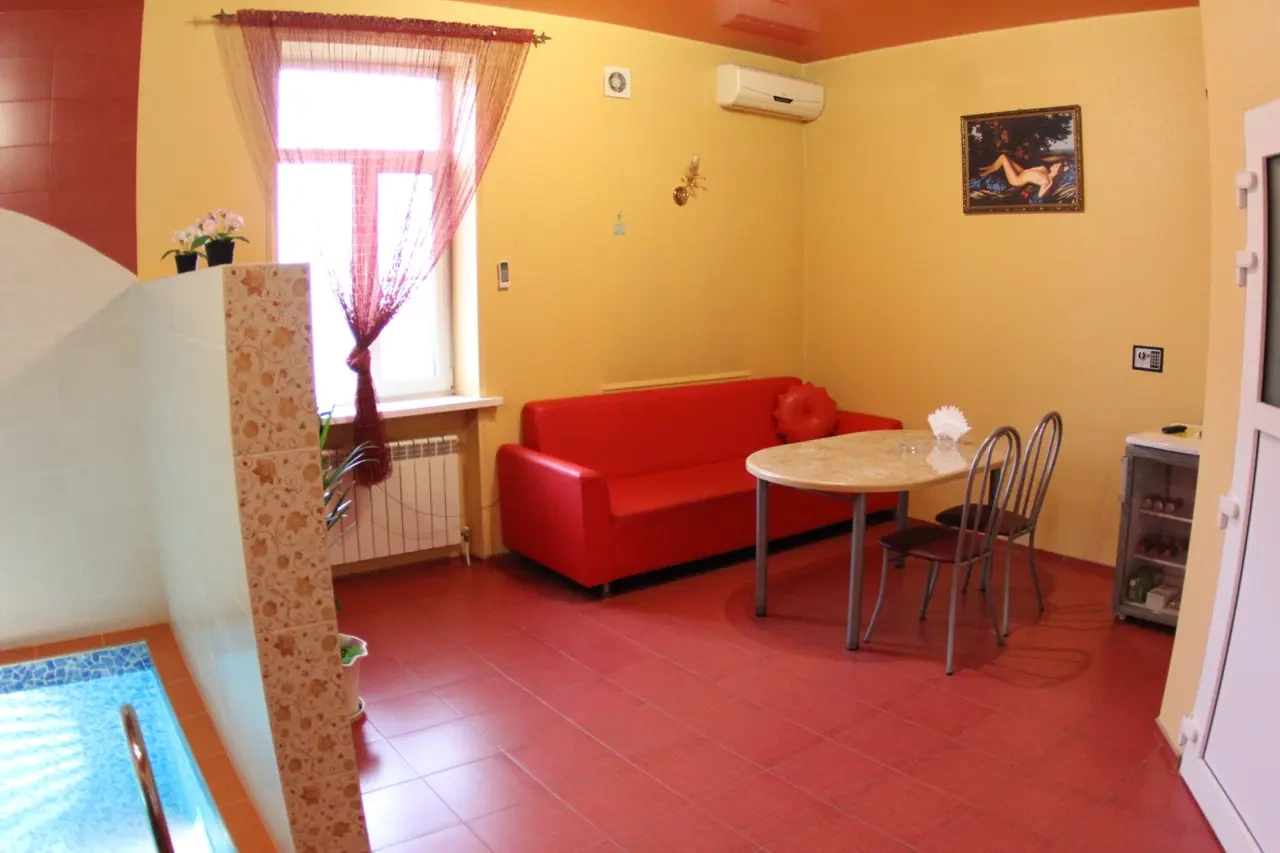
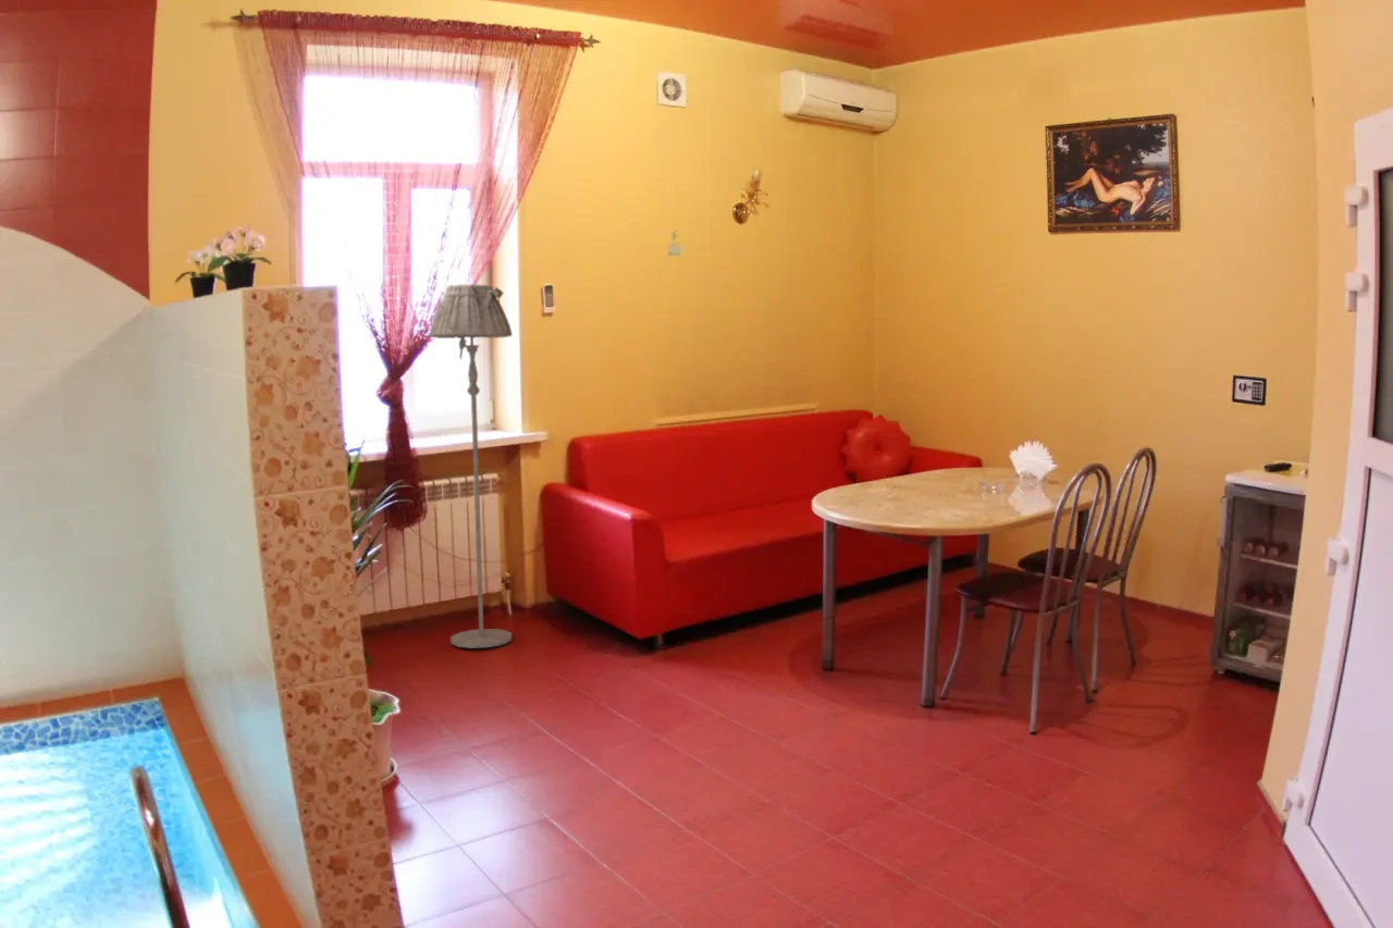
+ floor lamp (474, 465)
